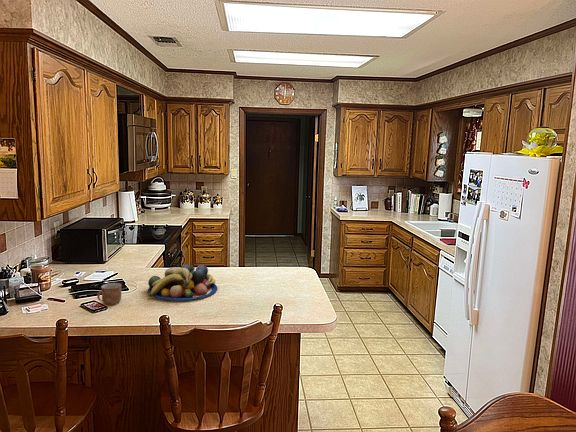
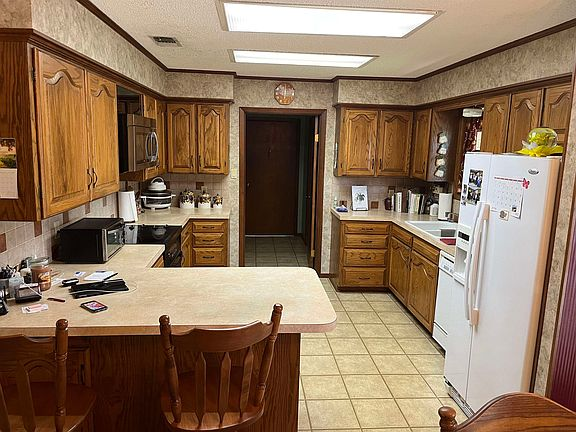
- mug (109, 294)
- fruit bowl (183, 278)
